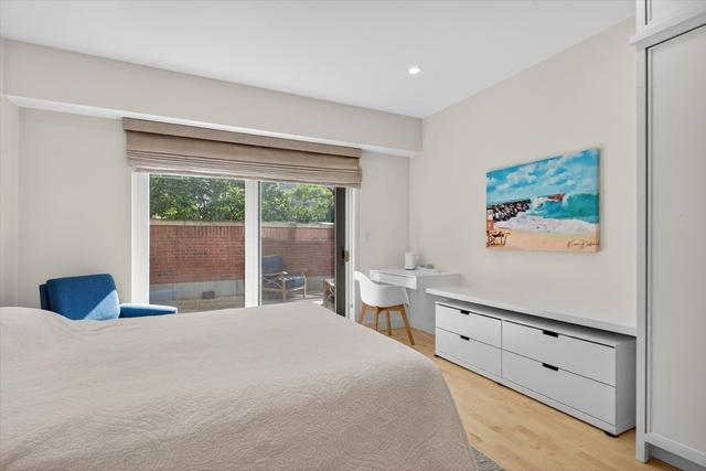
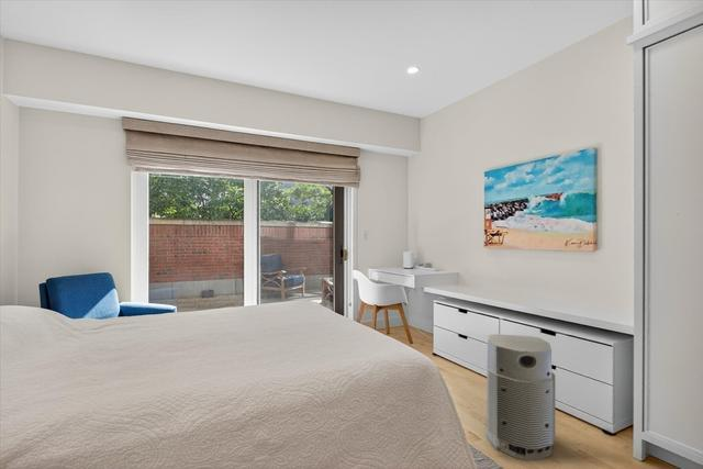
+ air purifier (518, 391)
